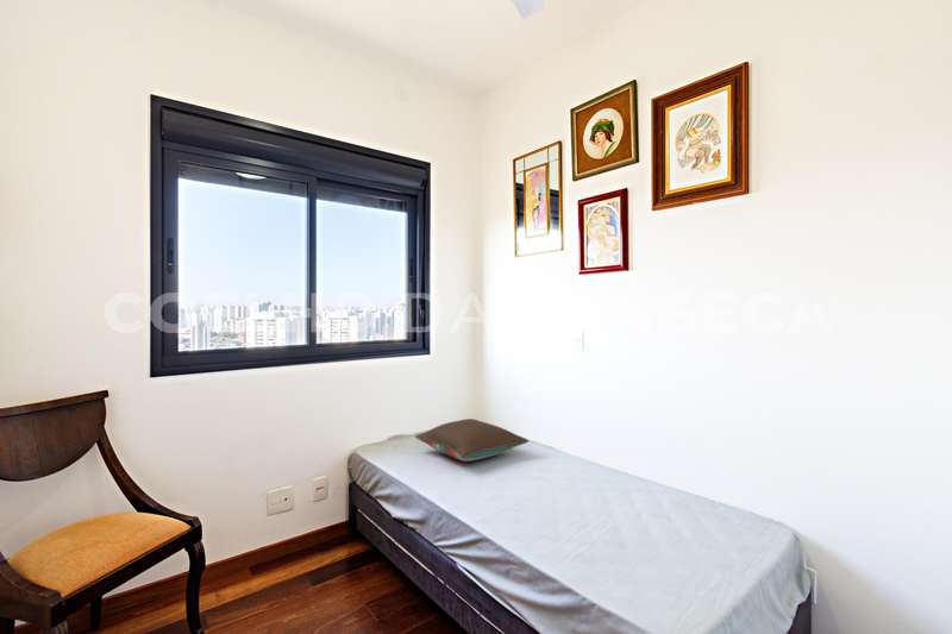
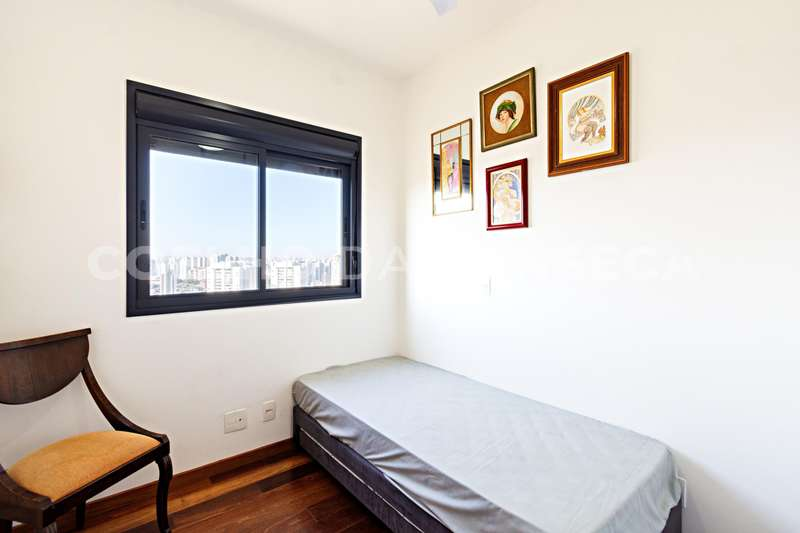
- pillow (470, 438)
